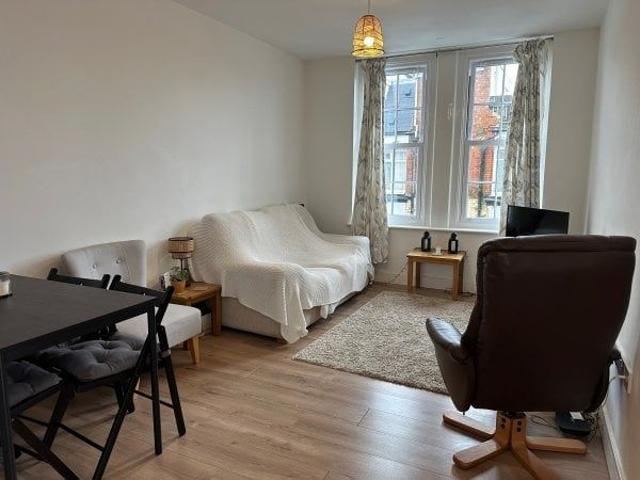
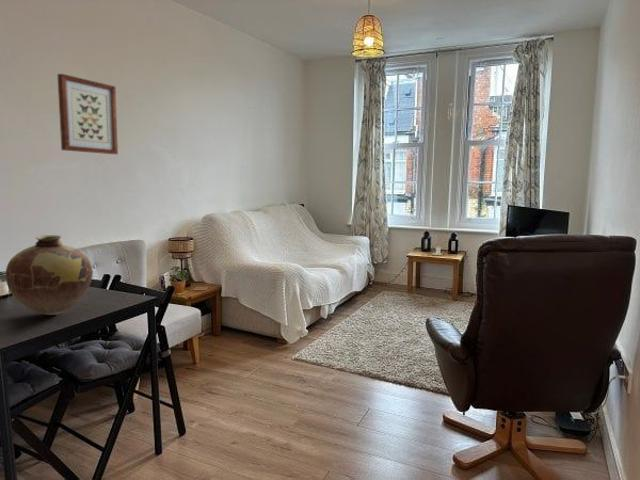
+ wall art (89, 116)
+ vase (51, 275)
